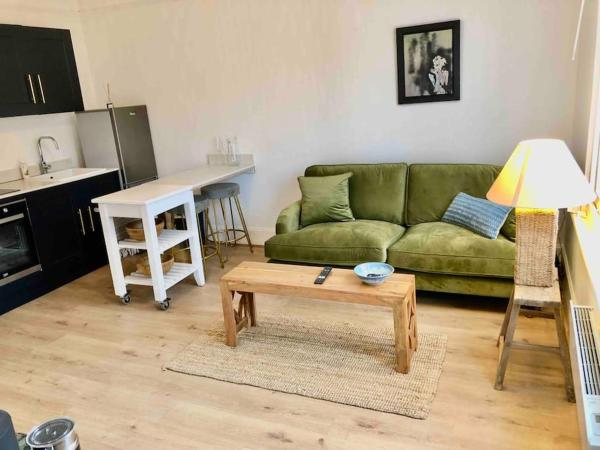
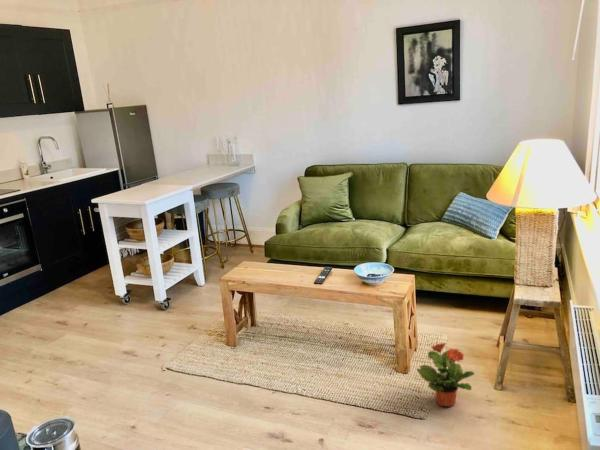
+ potted plant (446, 373)
